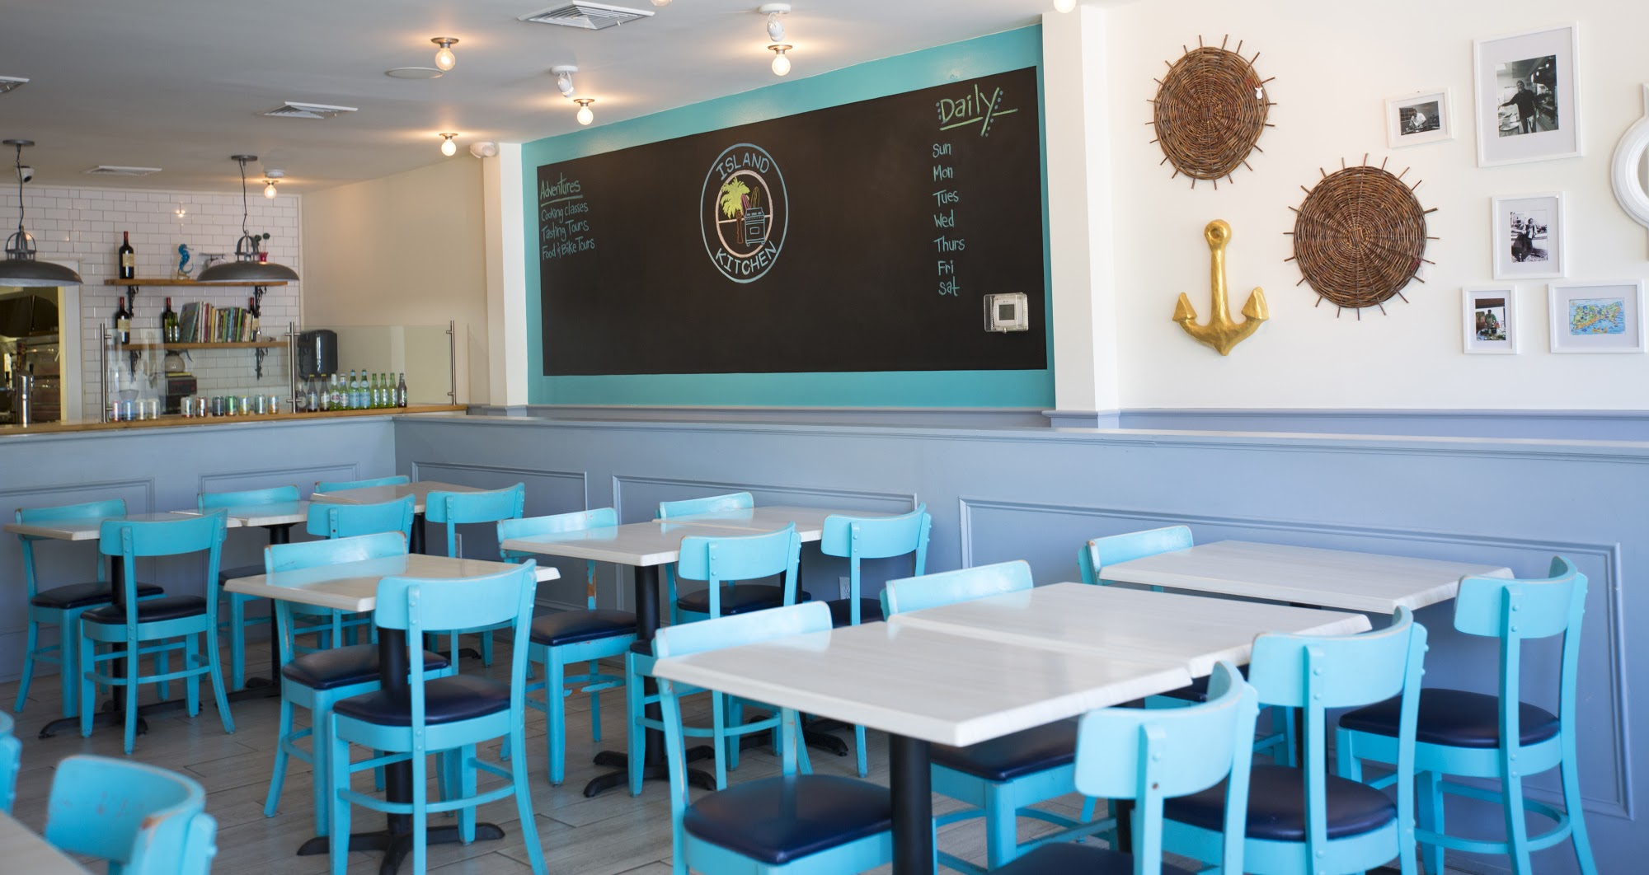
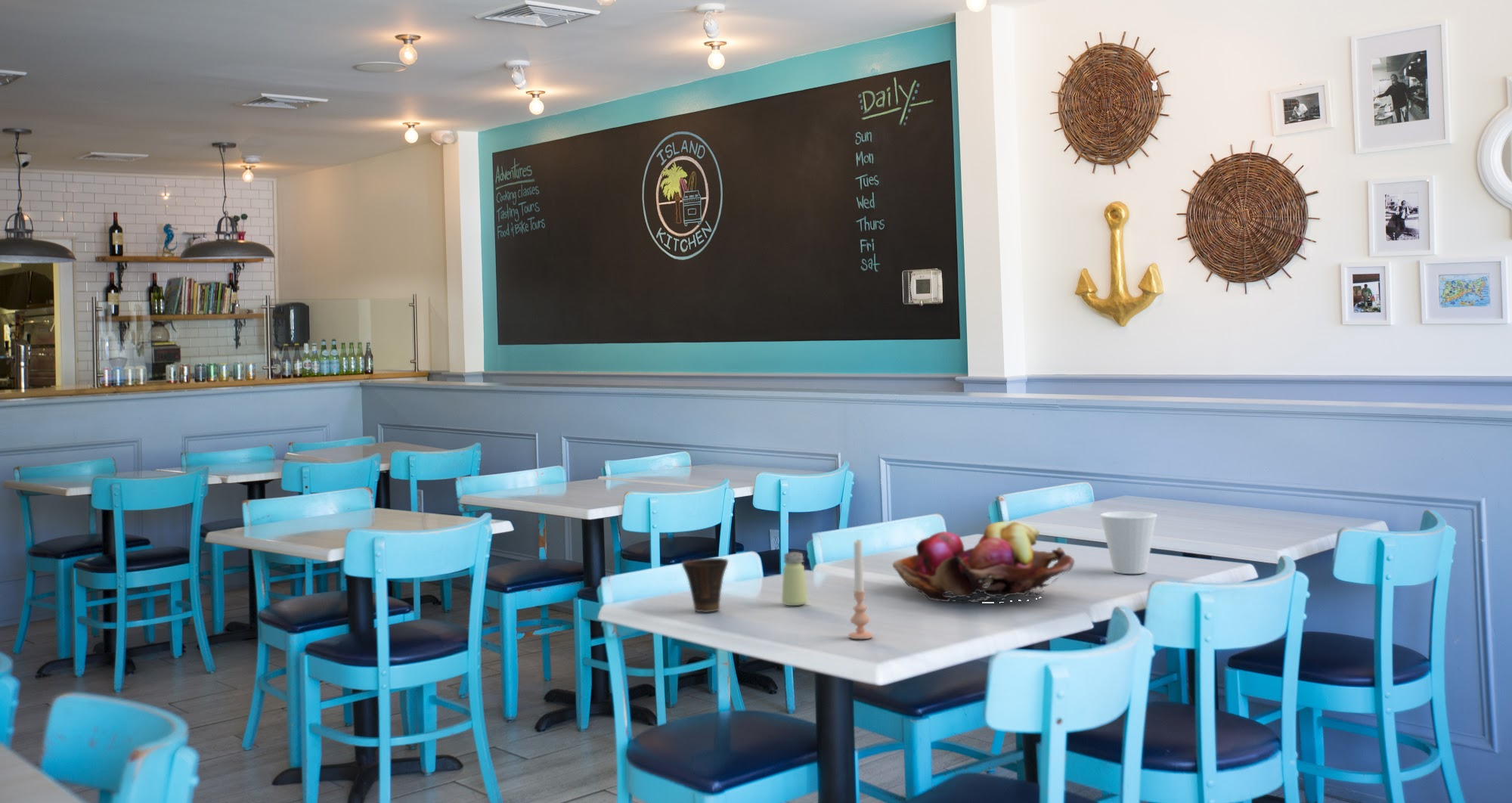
+ candle (859, 588)
+ cup (705, 585)
+ cup (1129, 542)
+ fruit basket (987, 559)
+ saltshaker (794, 578)
